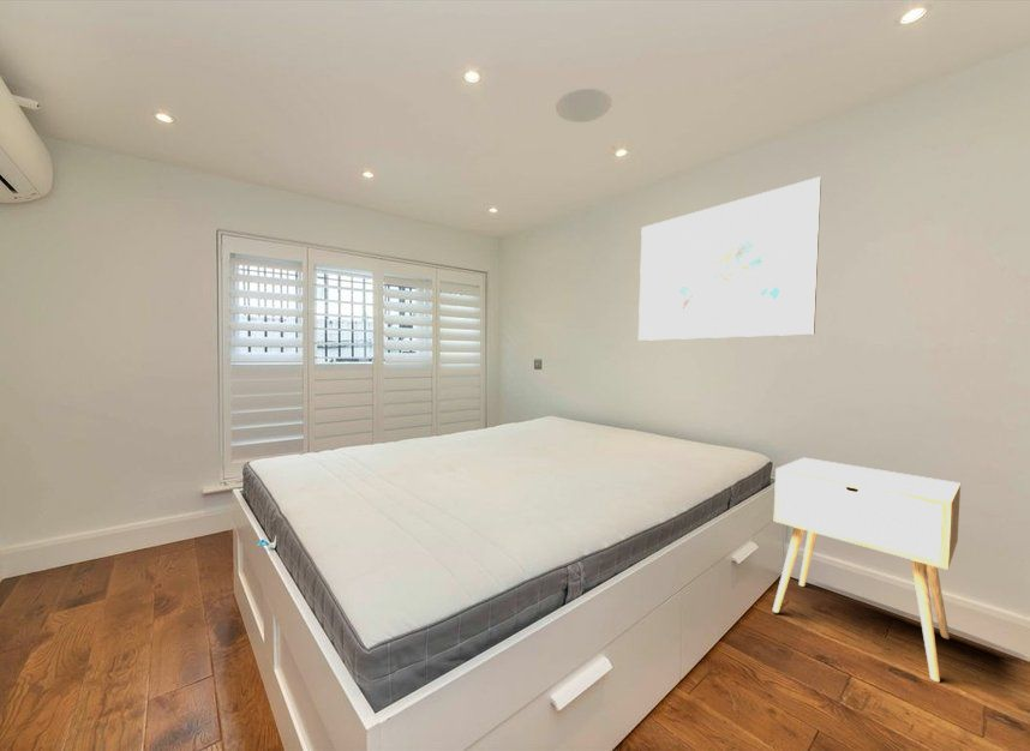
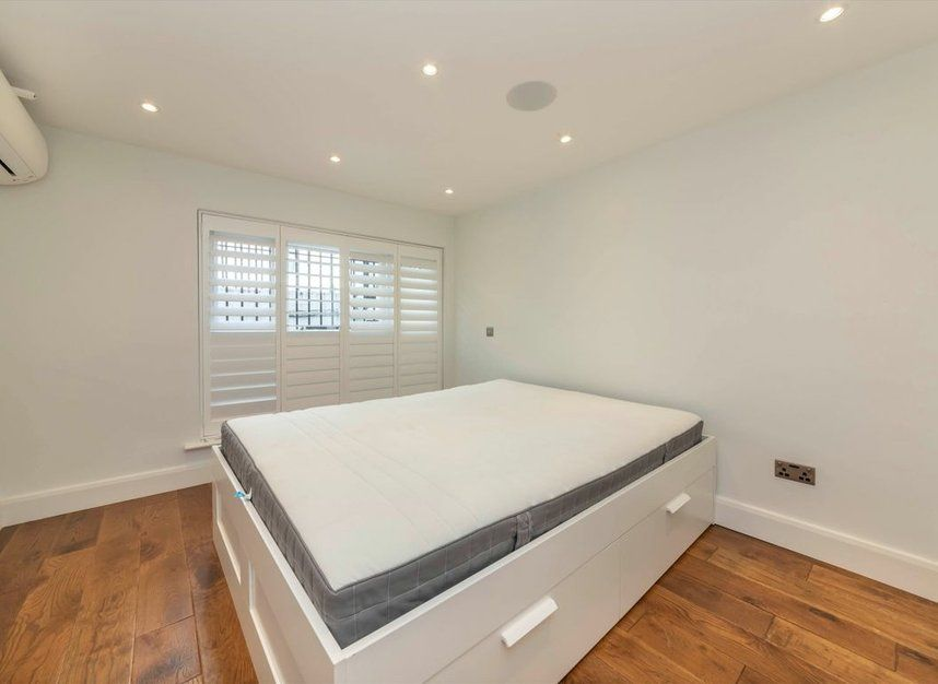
- nightstand (860, 545)
- wall art (714, 272)
